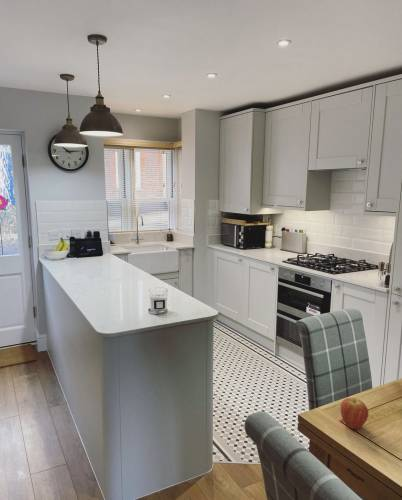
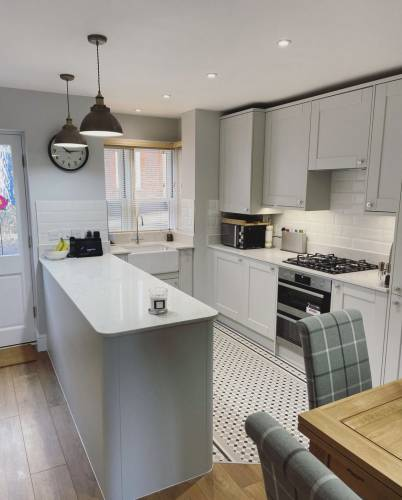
- fruit (353, 412)
